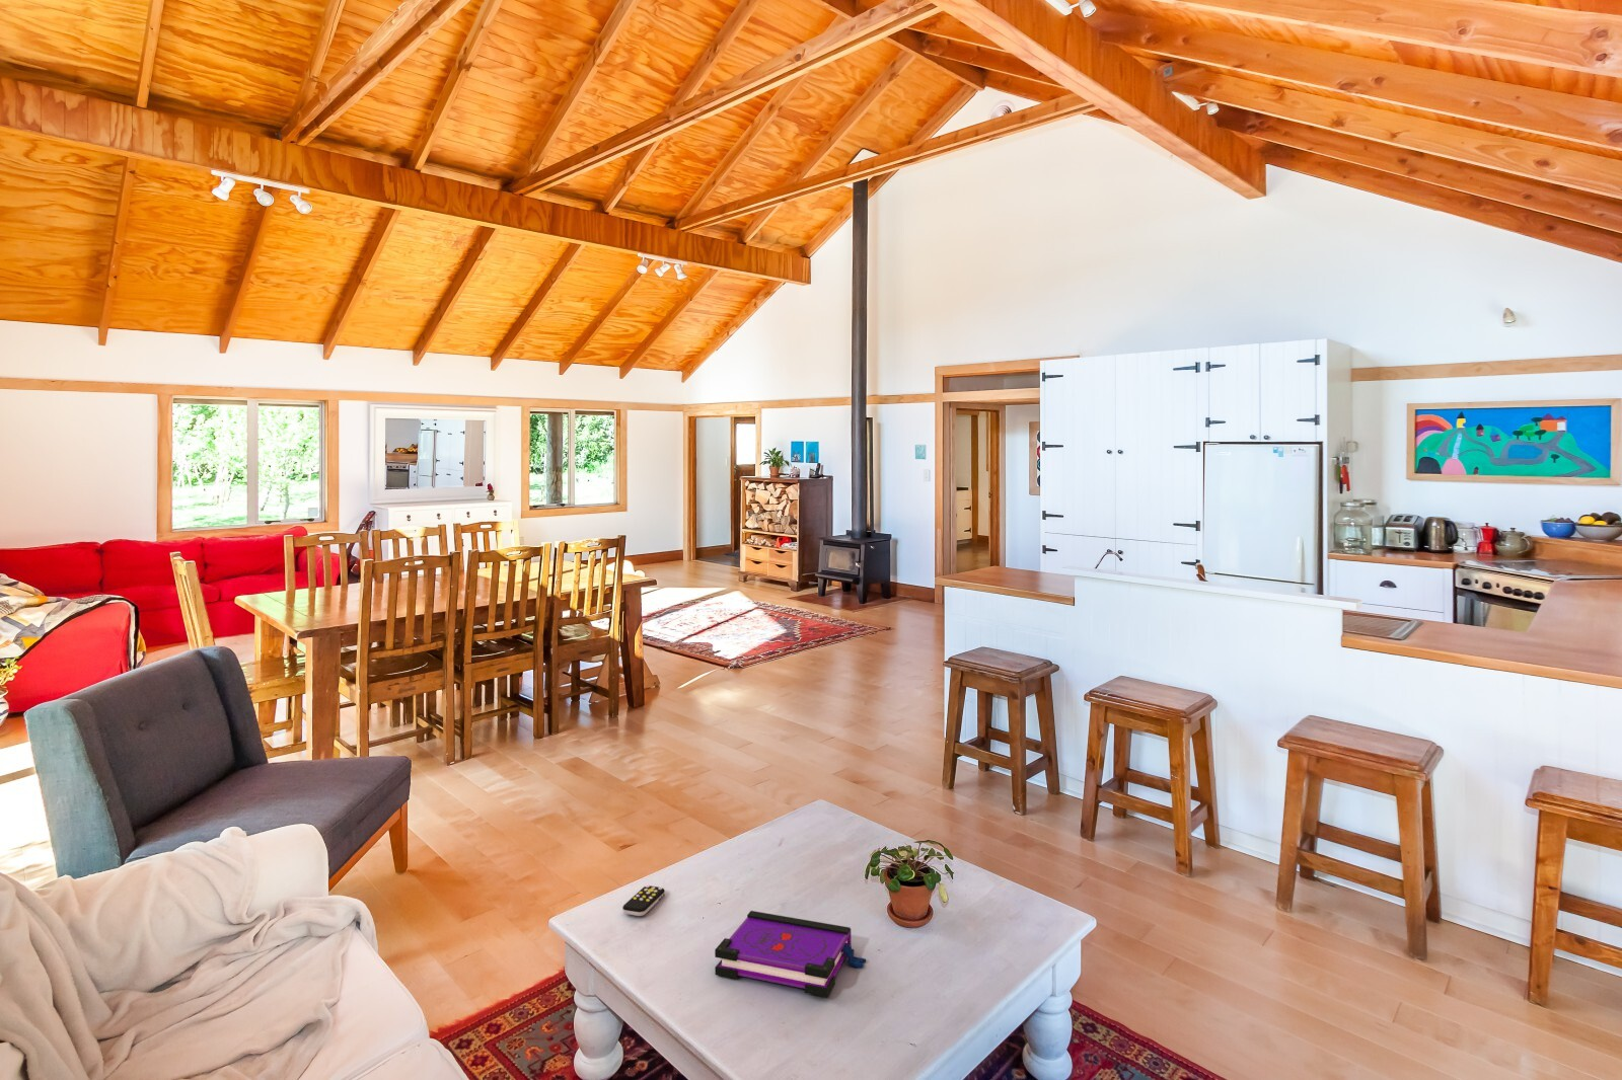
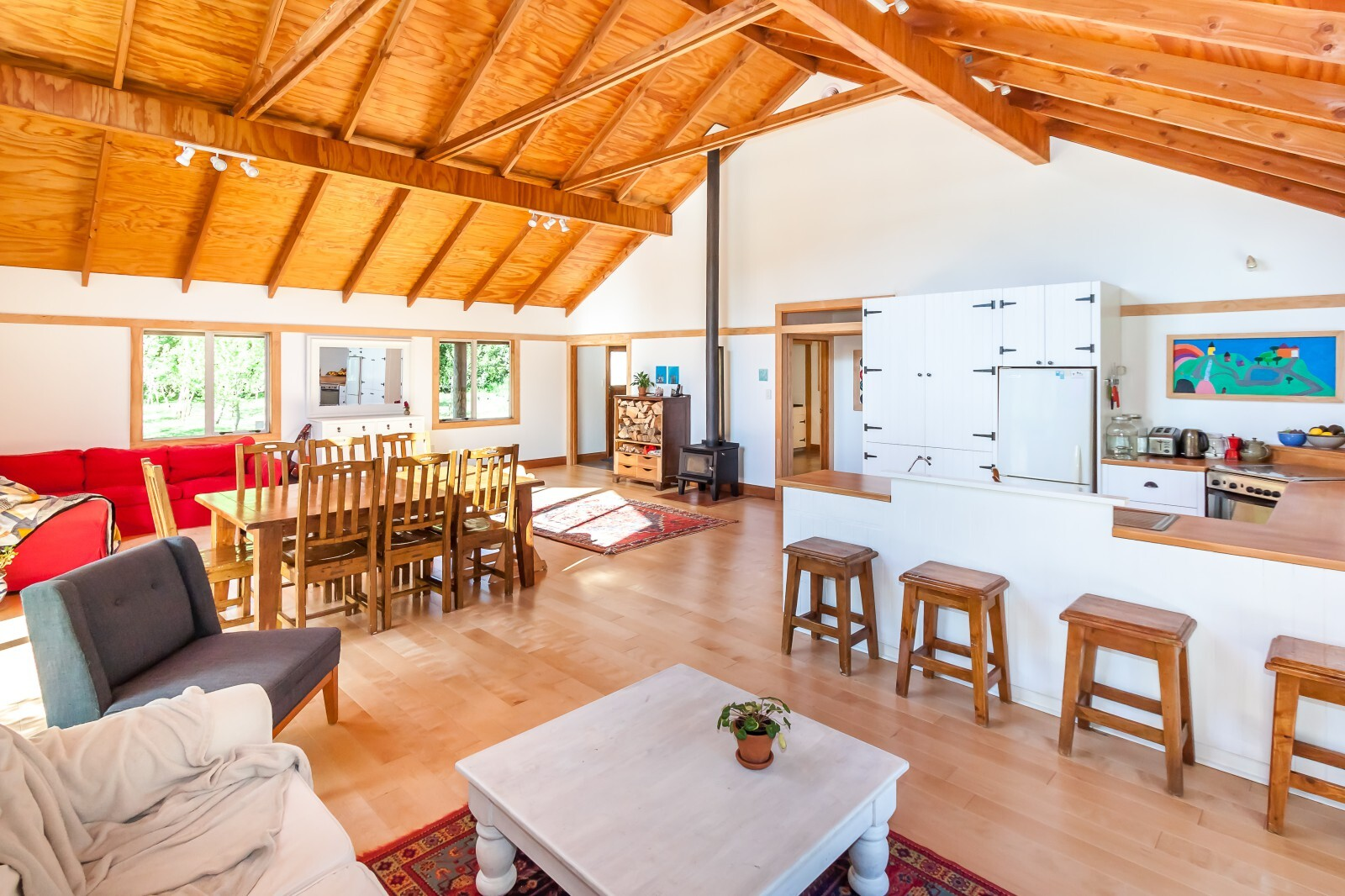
- board game (794, 951)
- remote control (644, 899)
